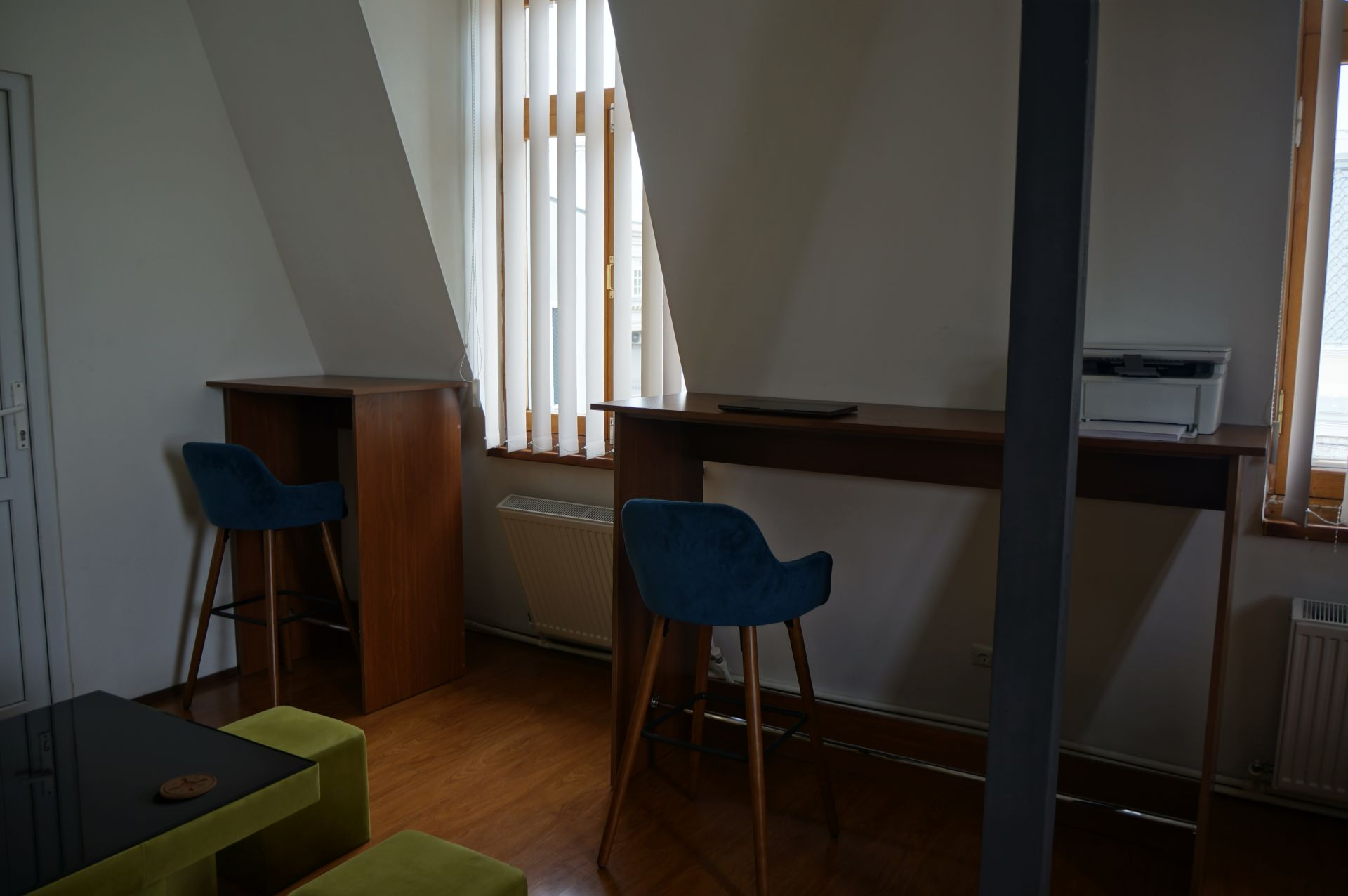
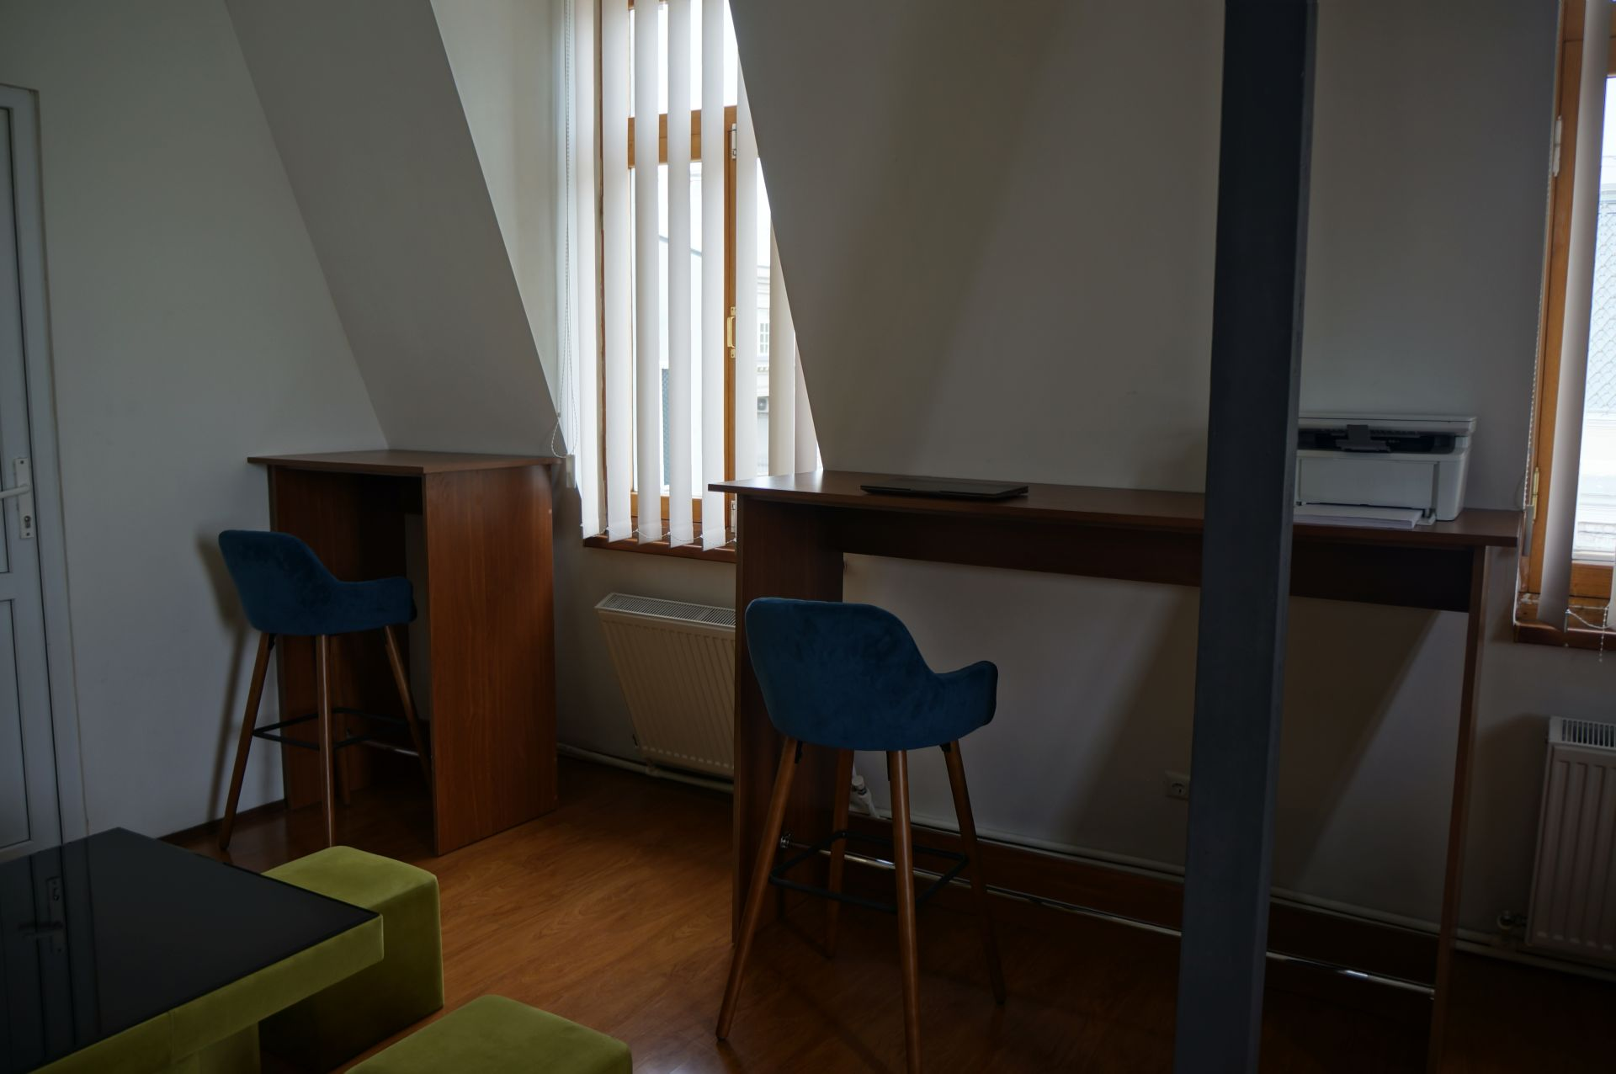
- coaster (188, 786)
